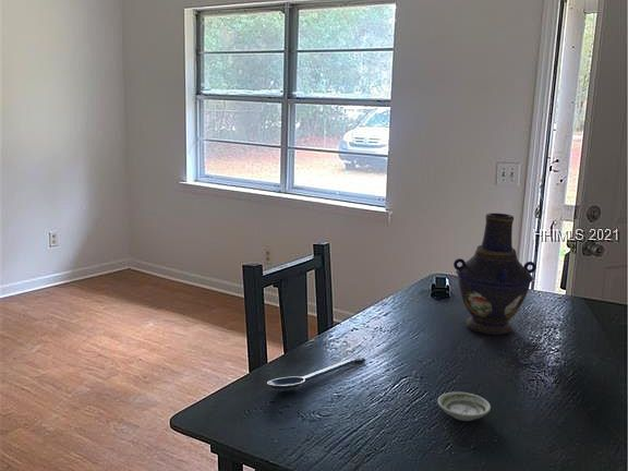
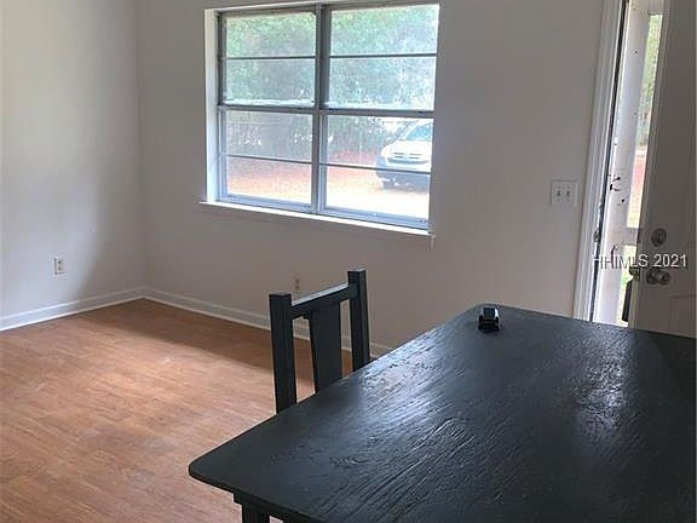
- vase (494, 271)
- spoon (321, 372)
- saucer (463, 408)
